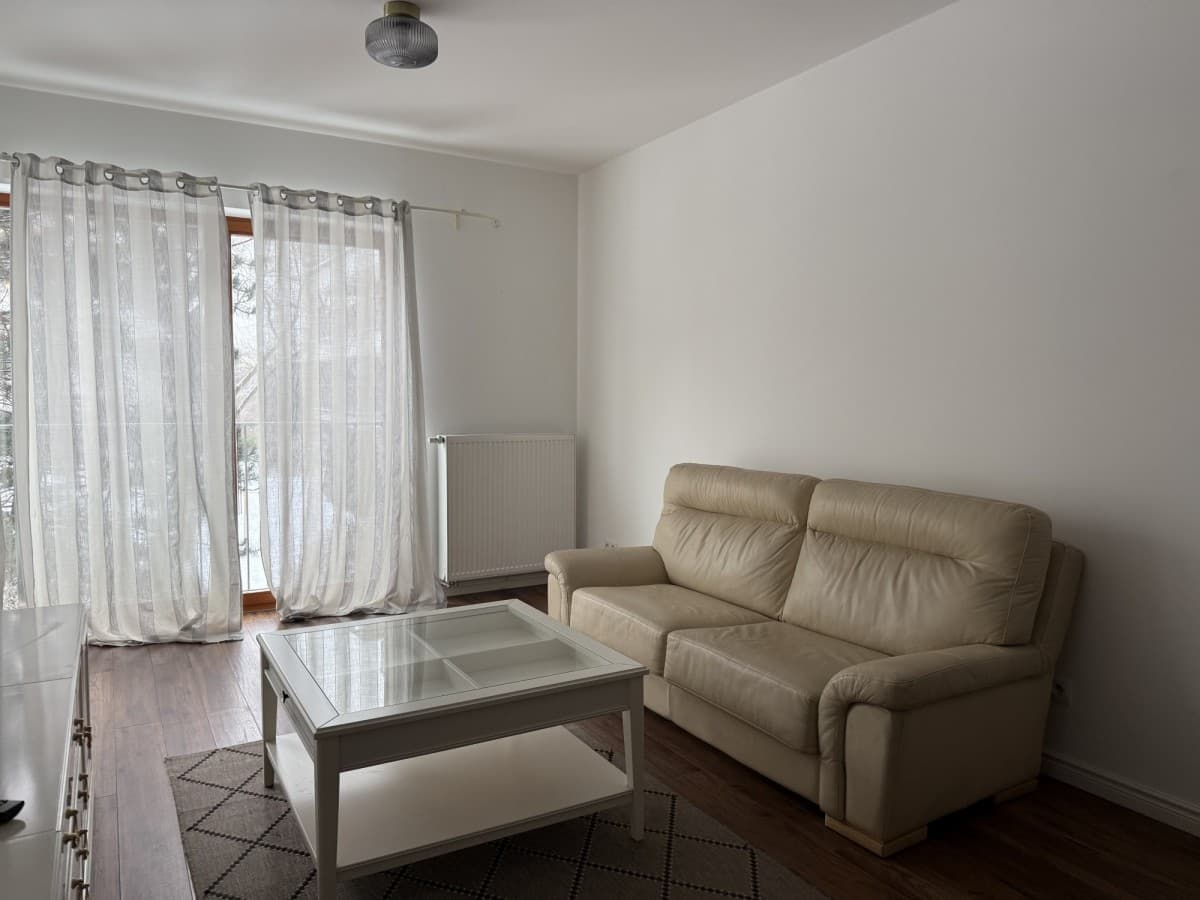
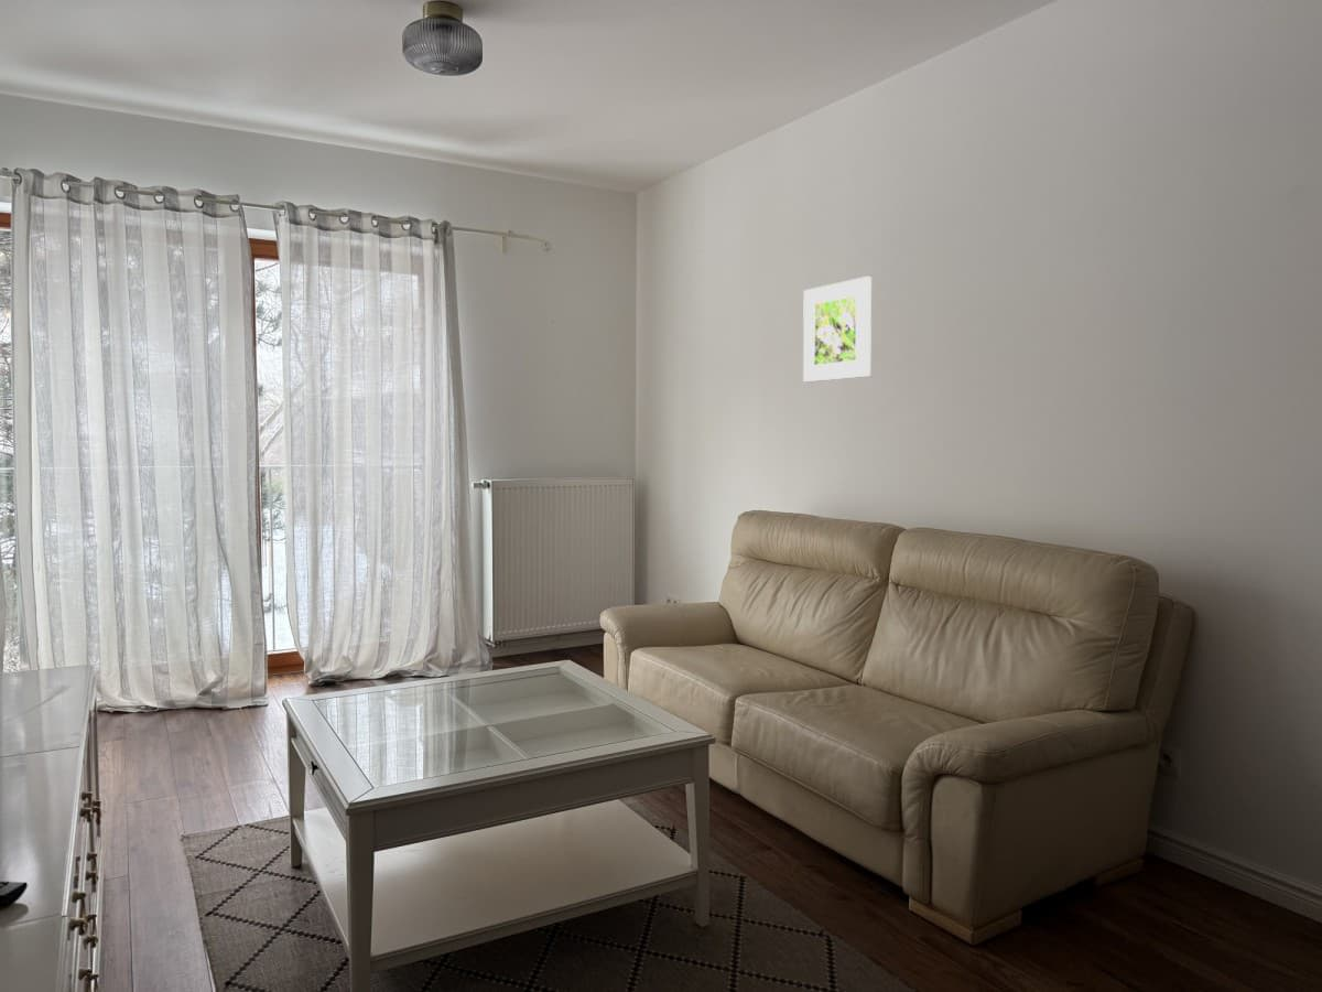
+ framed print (835, 331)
